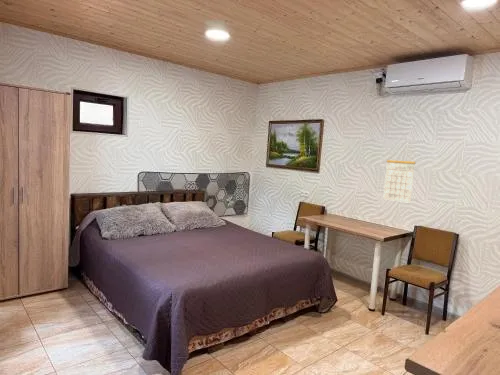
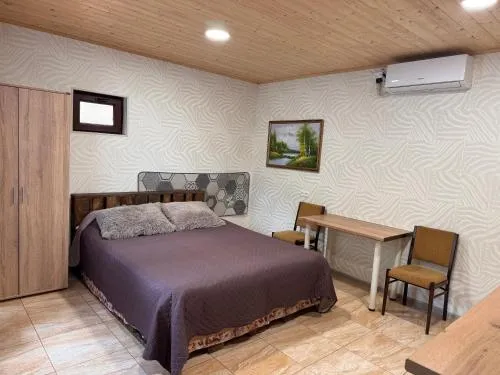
- calendar (399, 176)
